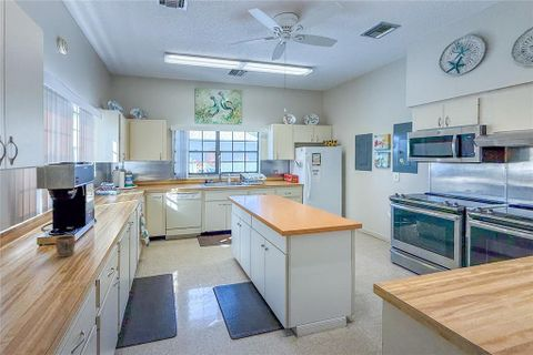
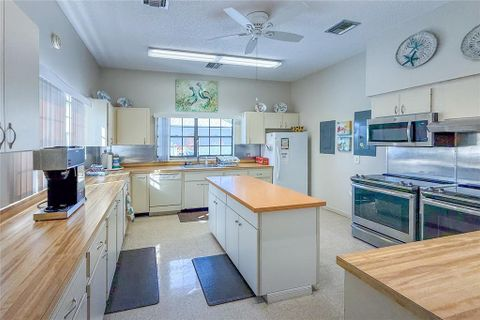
- mug (64, 246)
